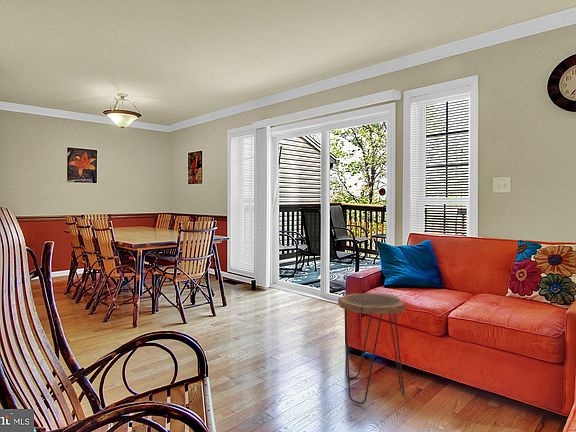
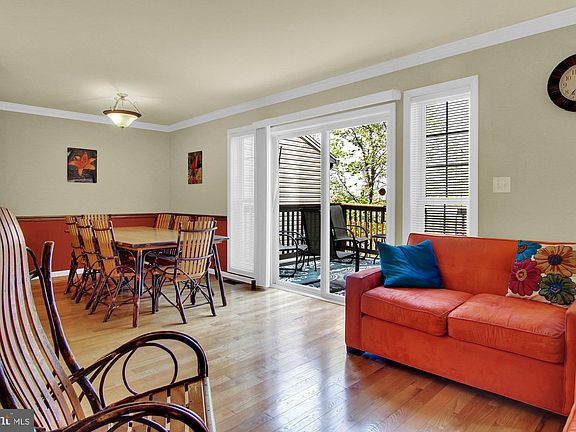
- side table (374, 346)
